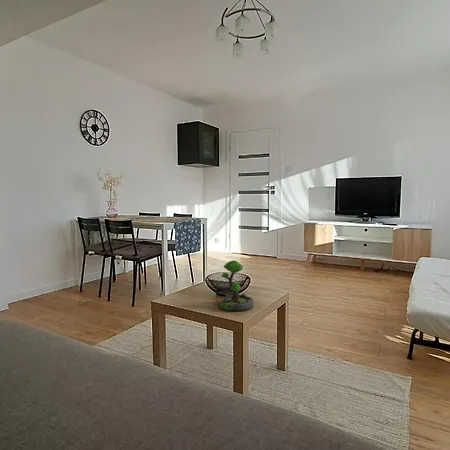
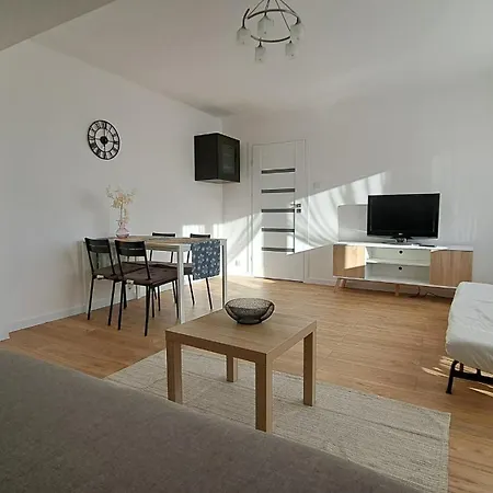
- plant (236, 284)
